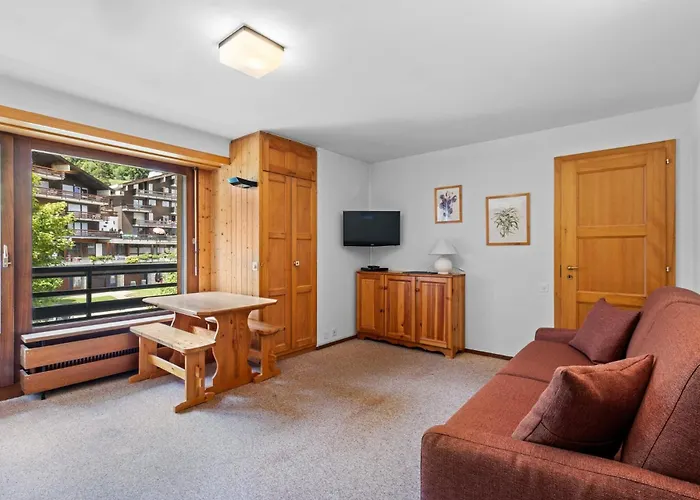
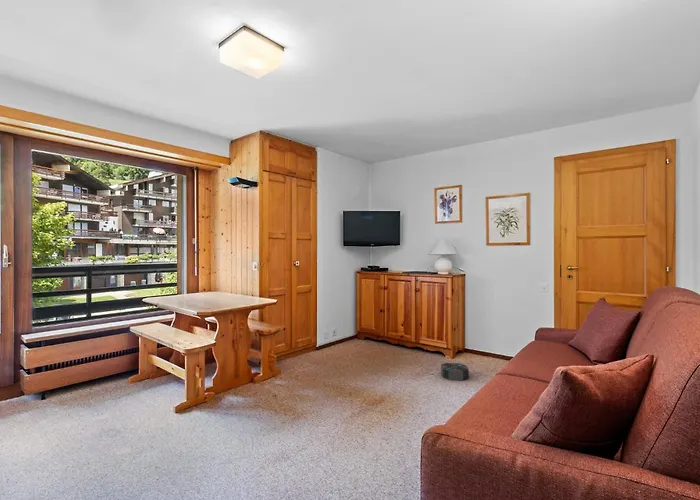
+ speaker (454, 371)
